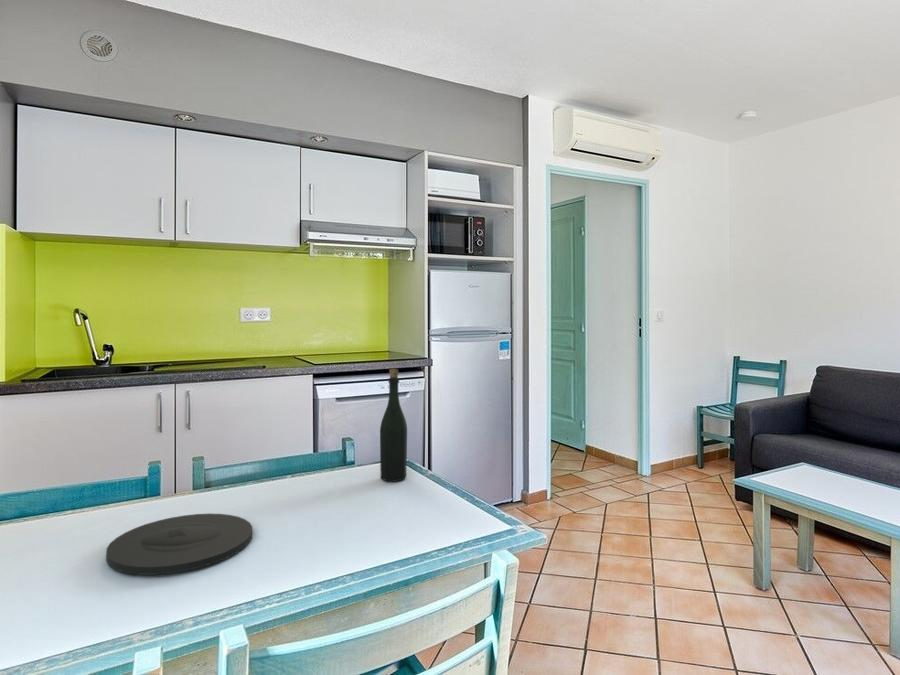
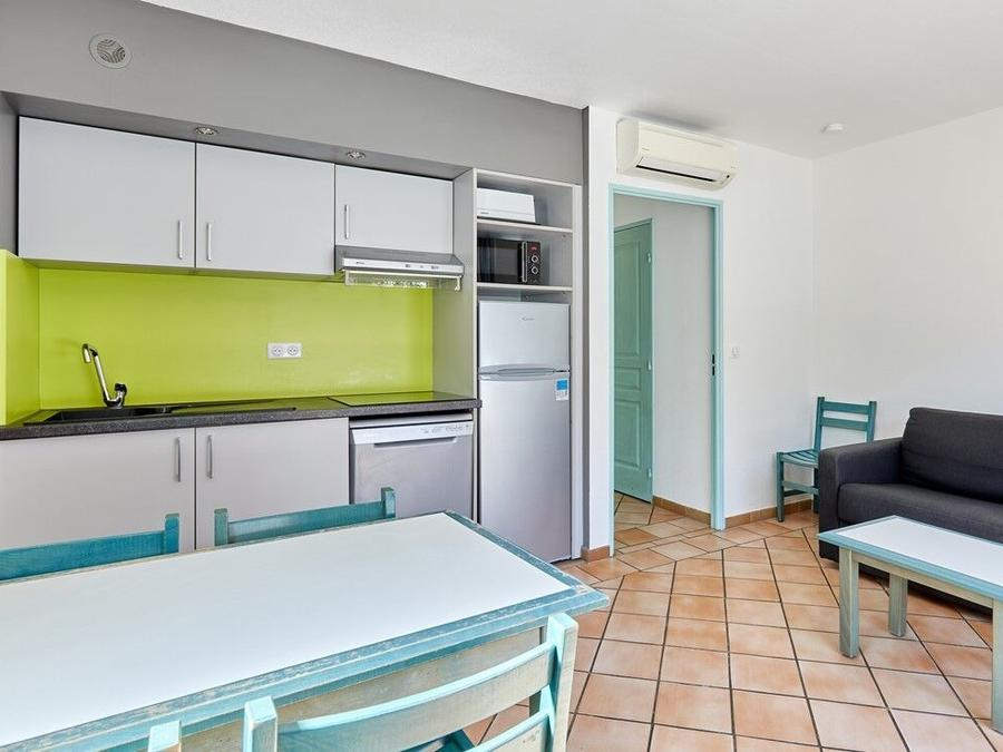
- bottle (393, 423)
- plate (183, 535)
